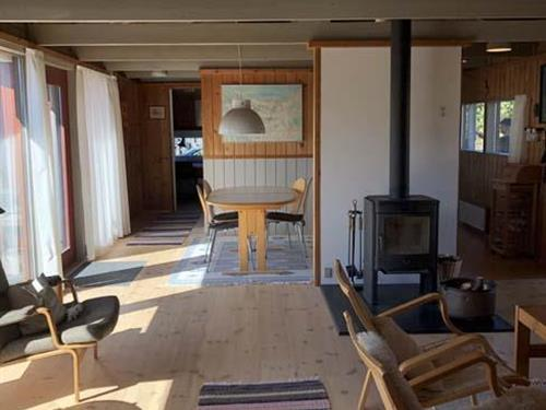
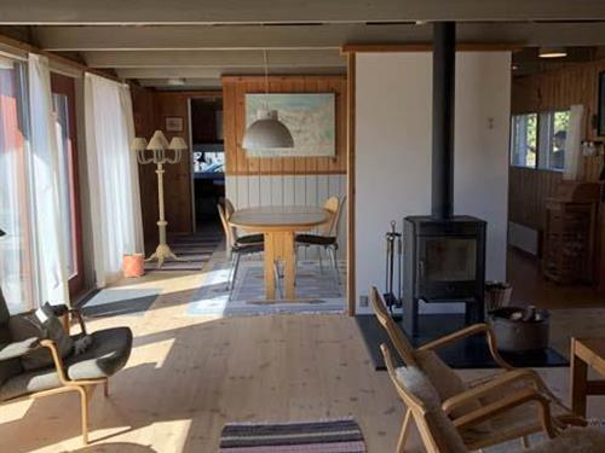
+ floor lamp (161, 197)
+ planter (133, 265)
